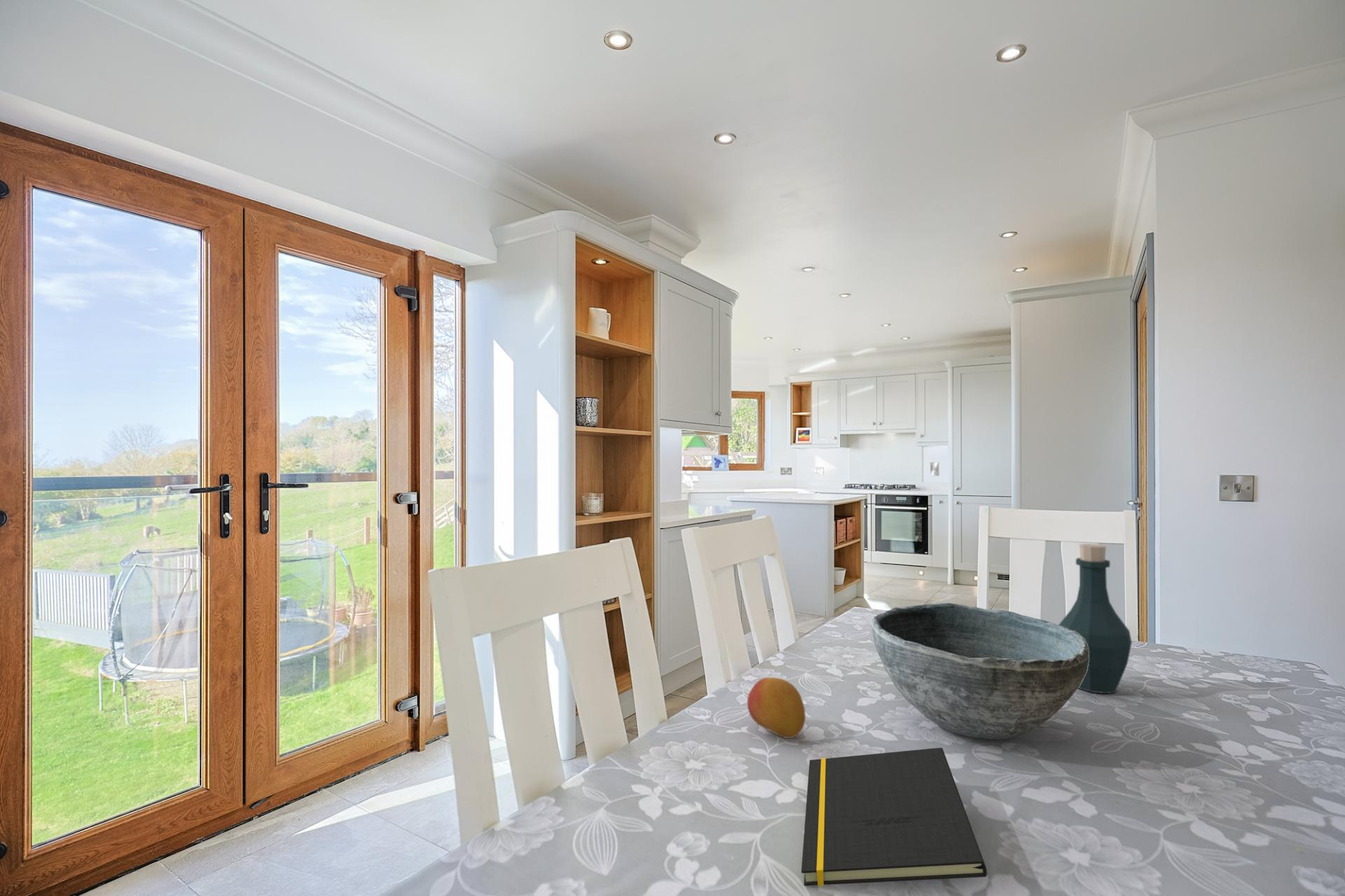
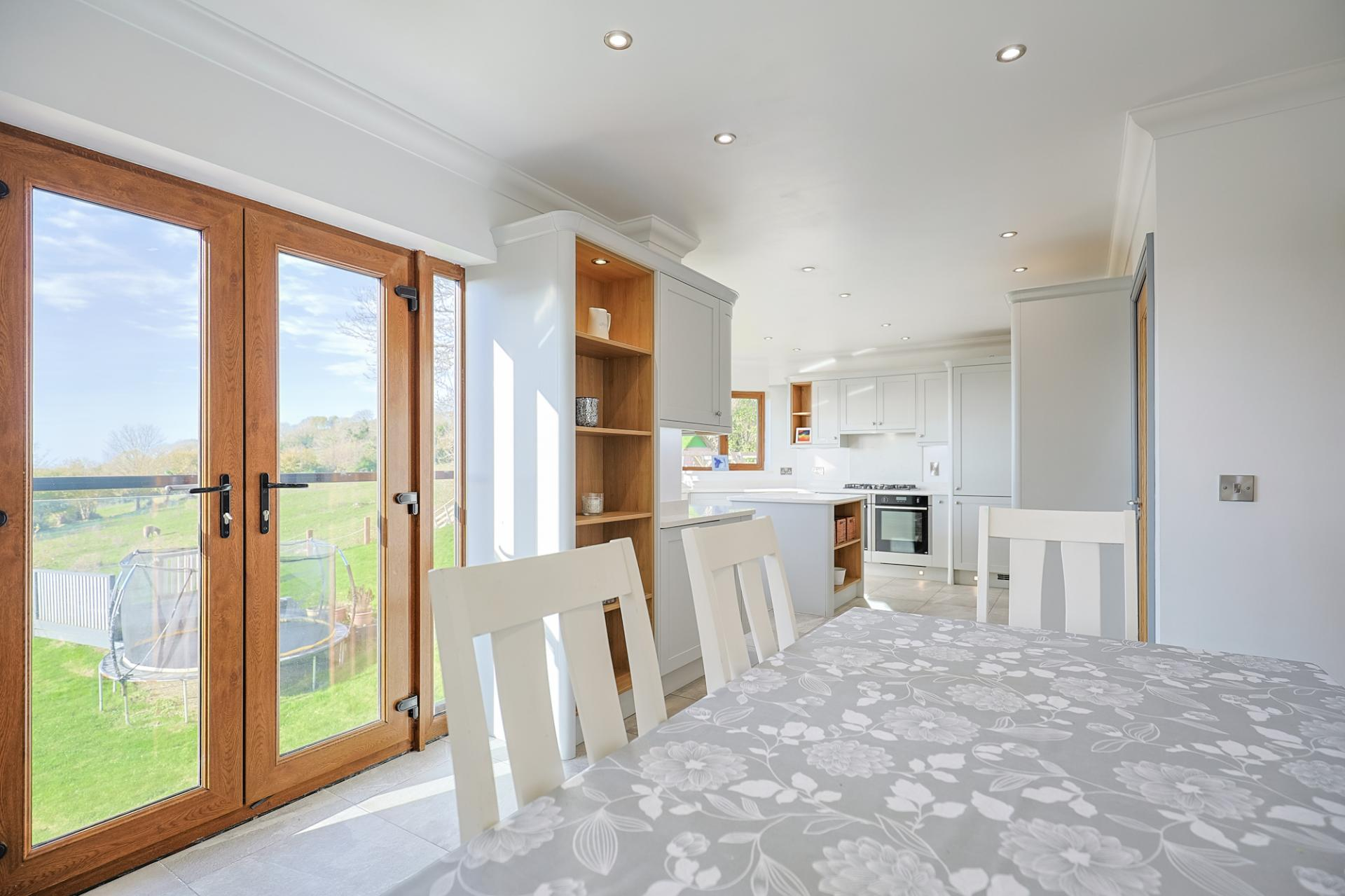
- notepad (882, 808)
- fruit (778, 705)
- bottle (1093, 616)
- bowl (973, 674)
